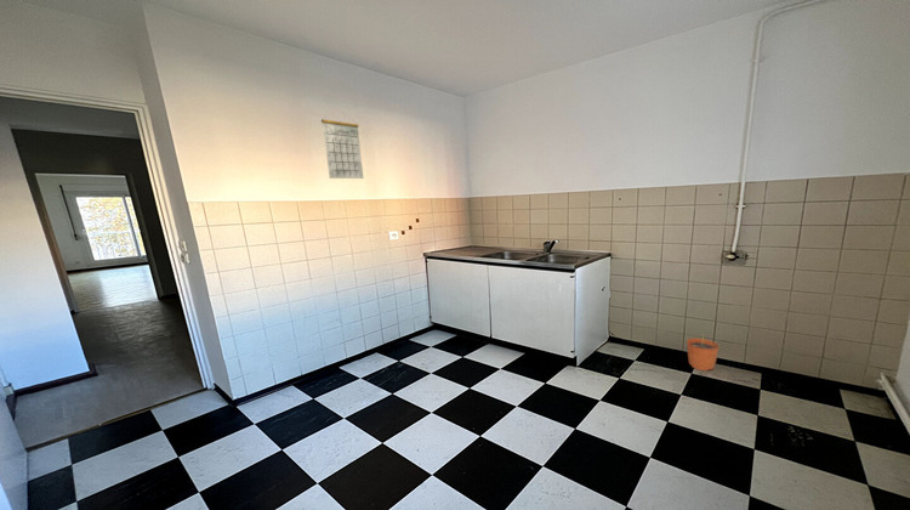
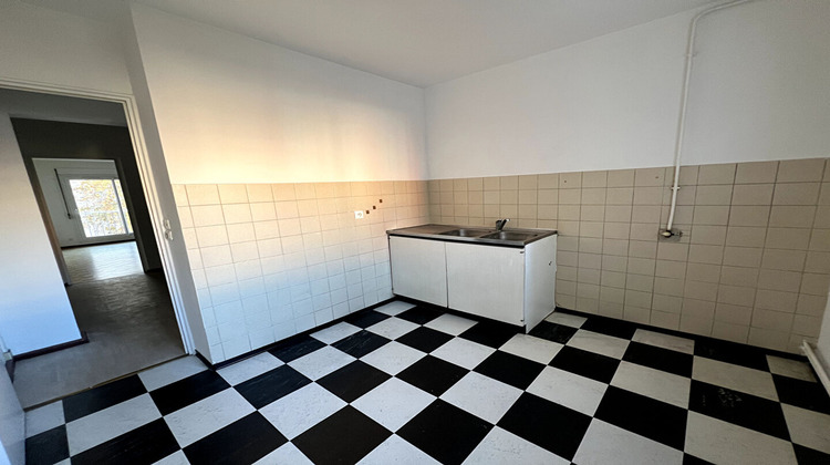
- calendar (342, 143)
- plant pot (701, 348)
